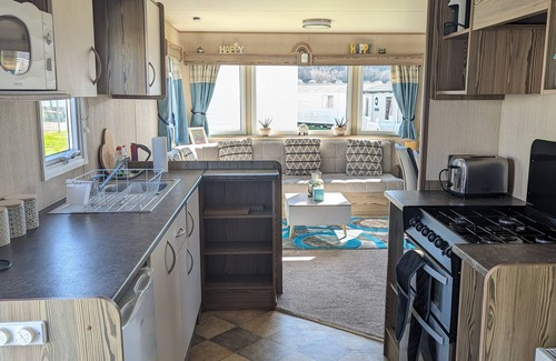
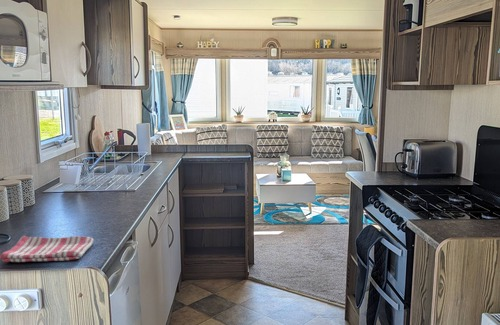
+ dish towel (50, 247)
